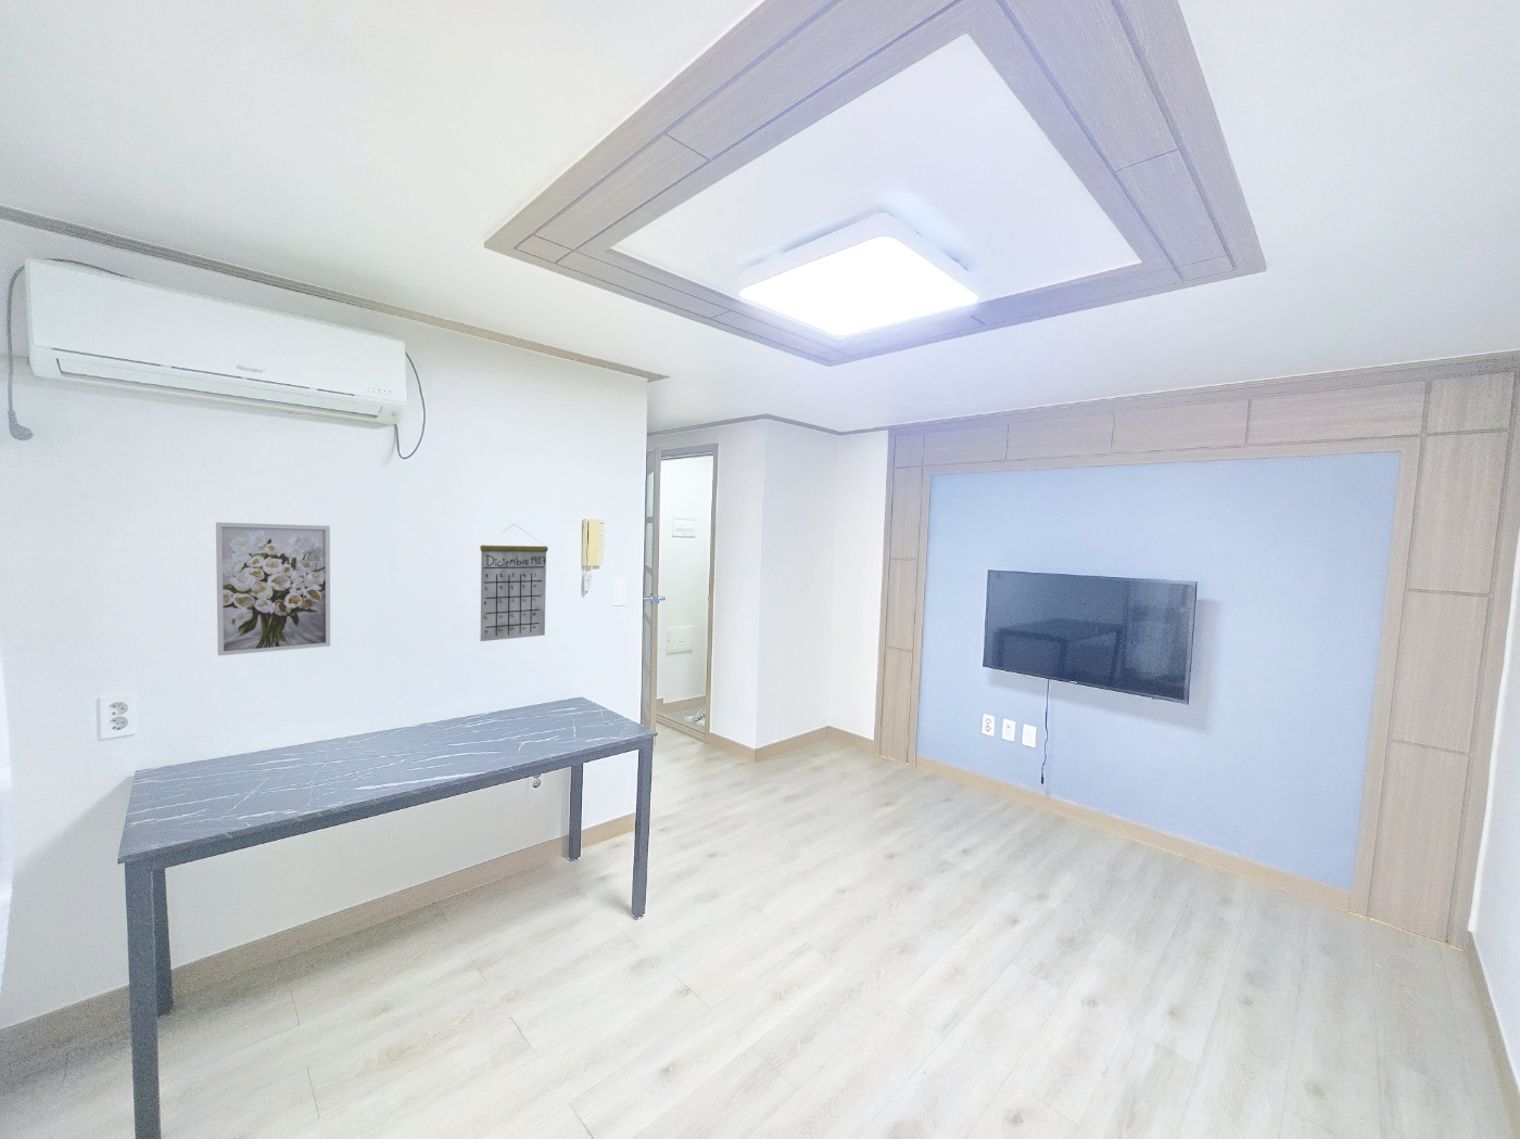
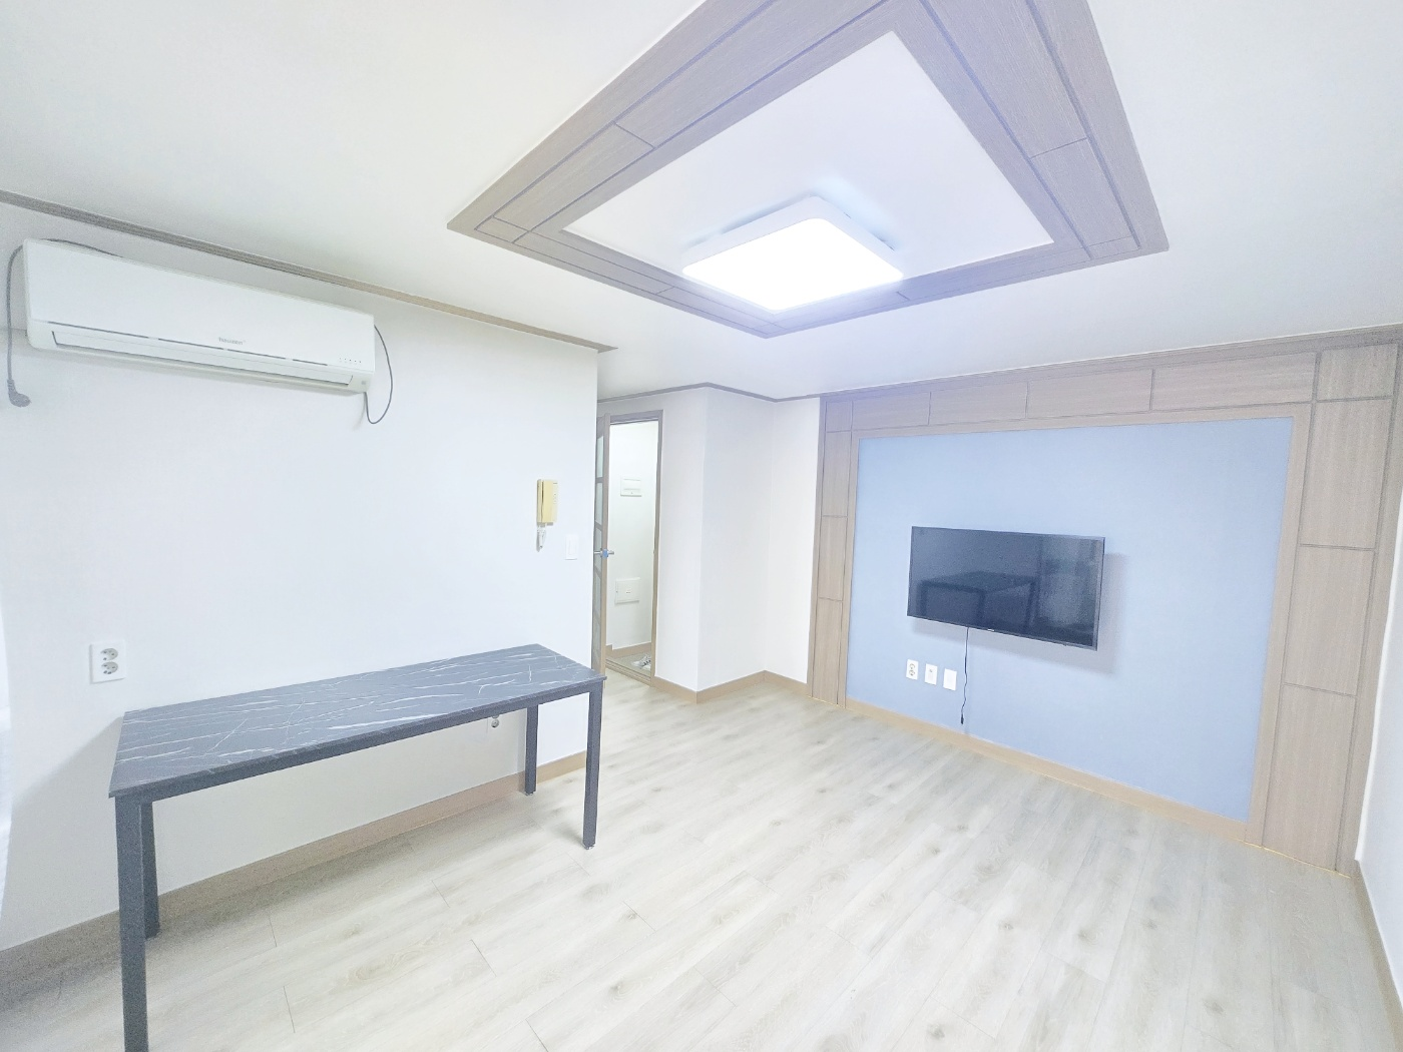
- wall art (275, 587)
- calendar (515, 580)
